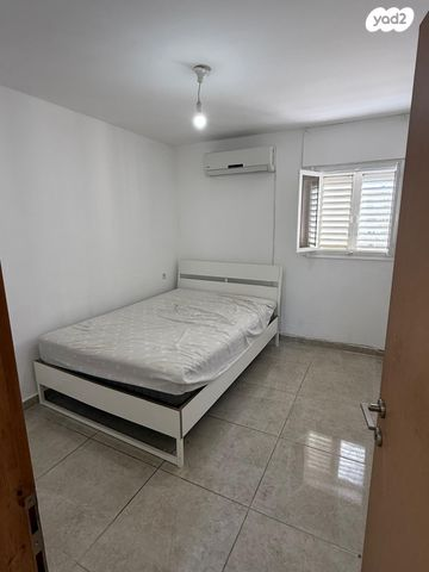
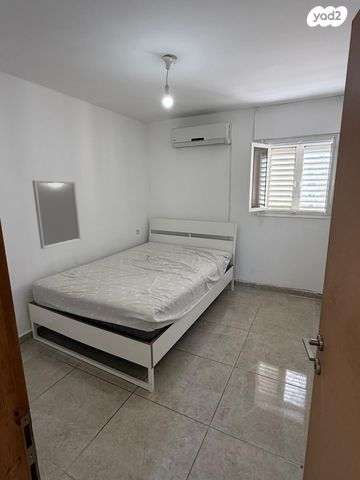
+ home mirror (58, 213)
